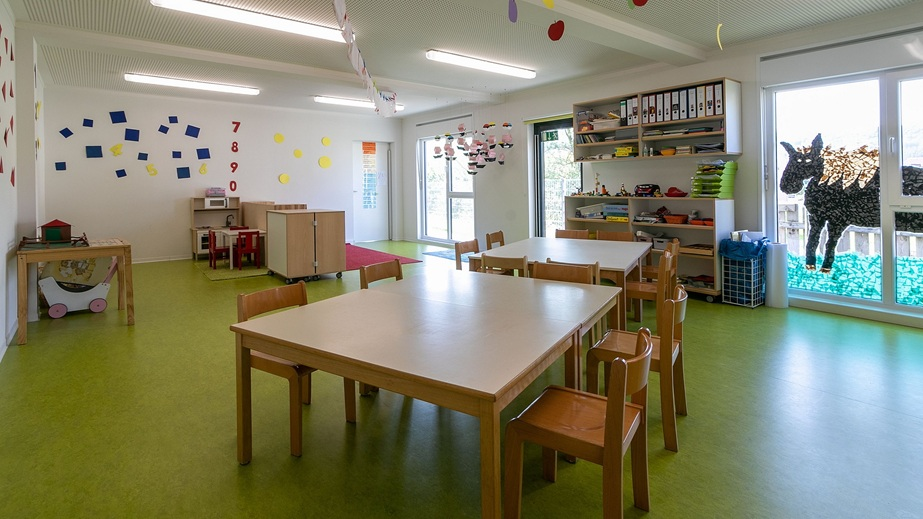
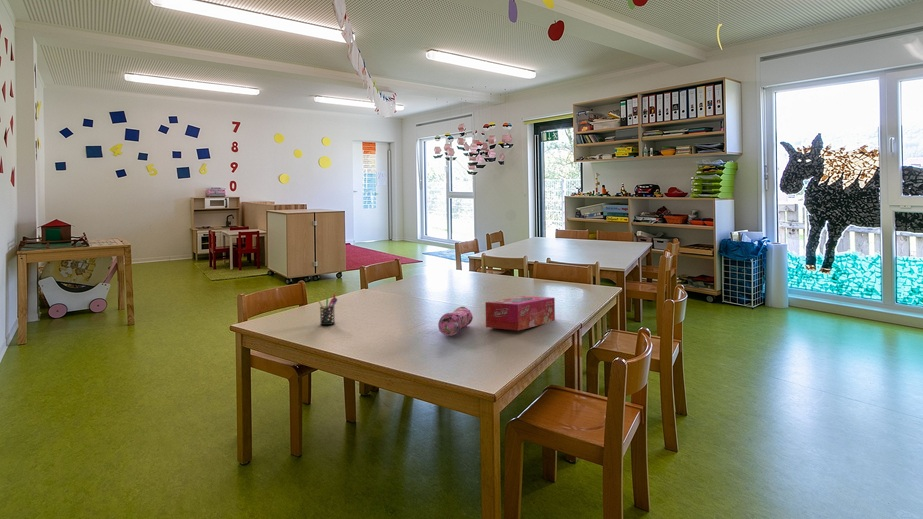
+ pencil case (456, 320)
+ pen holder (328, 309)
+ tissue box (521, 311)
